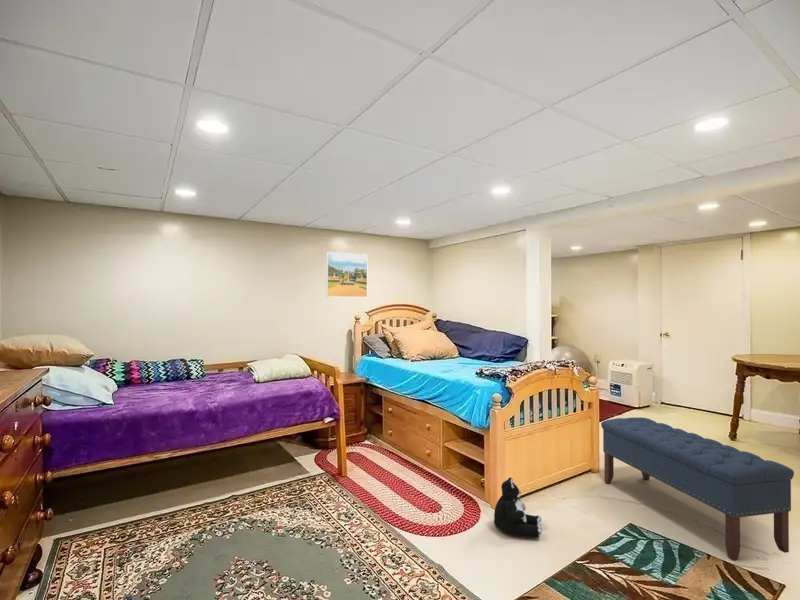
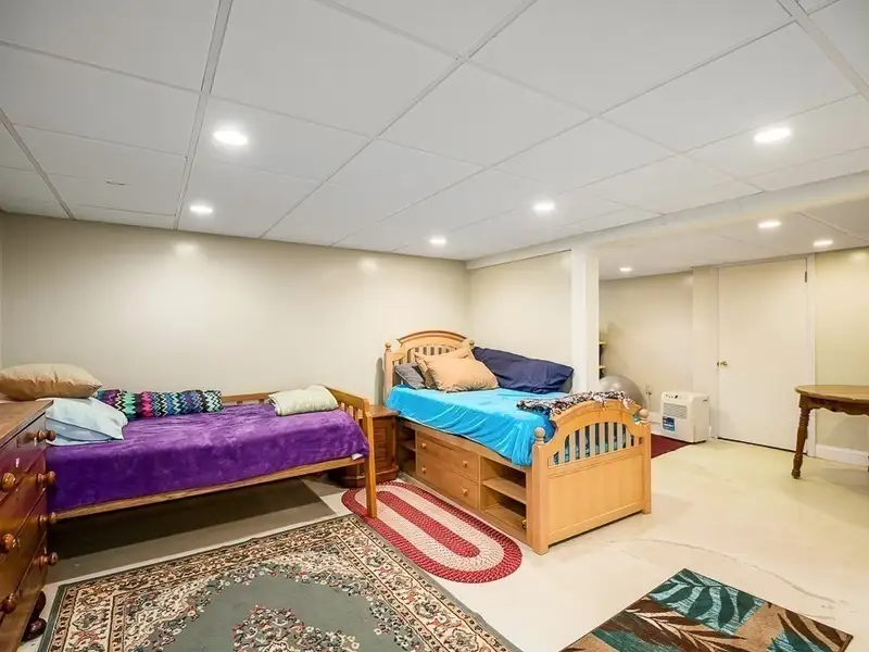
- bench (681, 473)
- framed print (347, 275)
- plush toy (517, 505)
